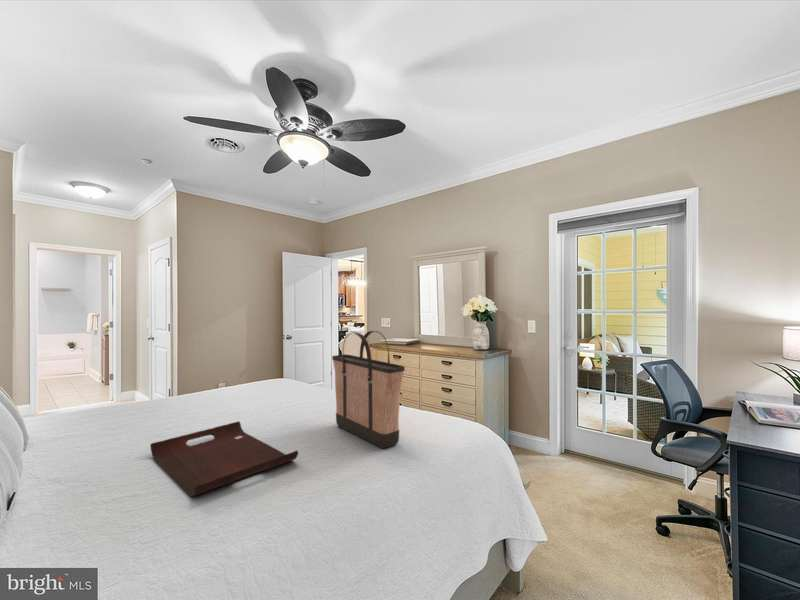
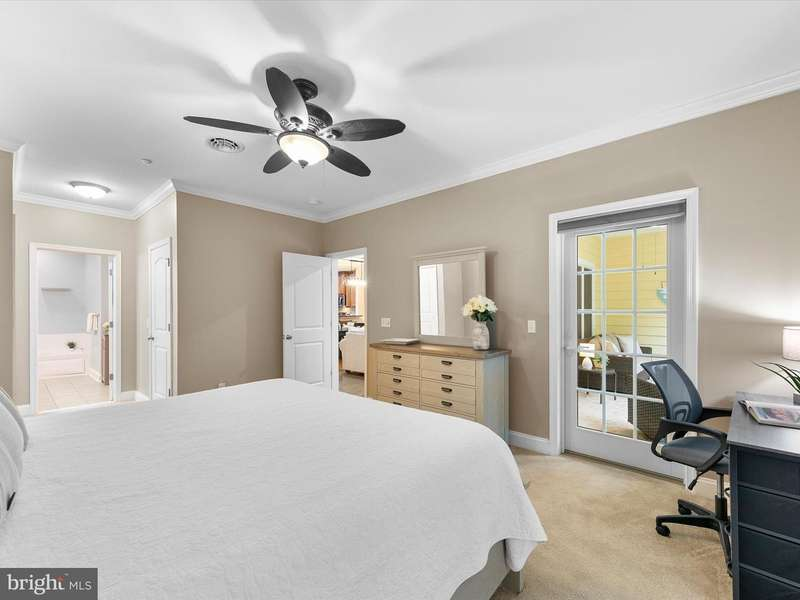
- shopping bag (365, 383)
- serving tray (222, 452)
